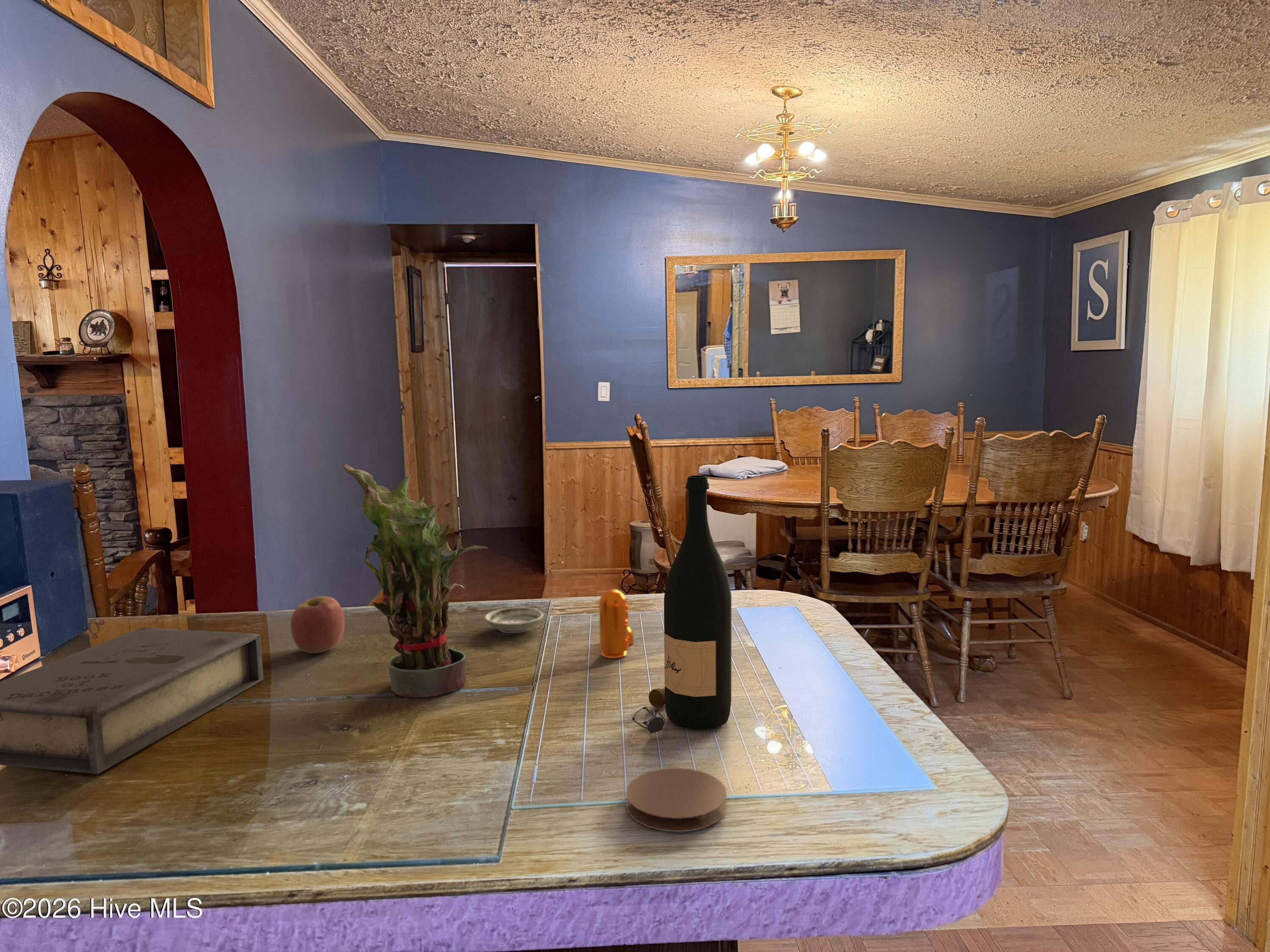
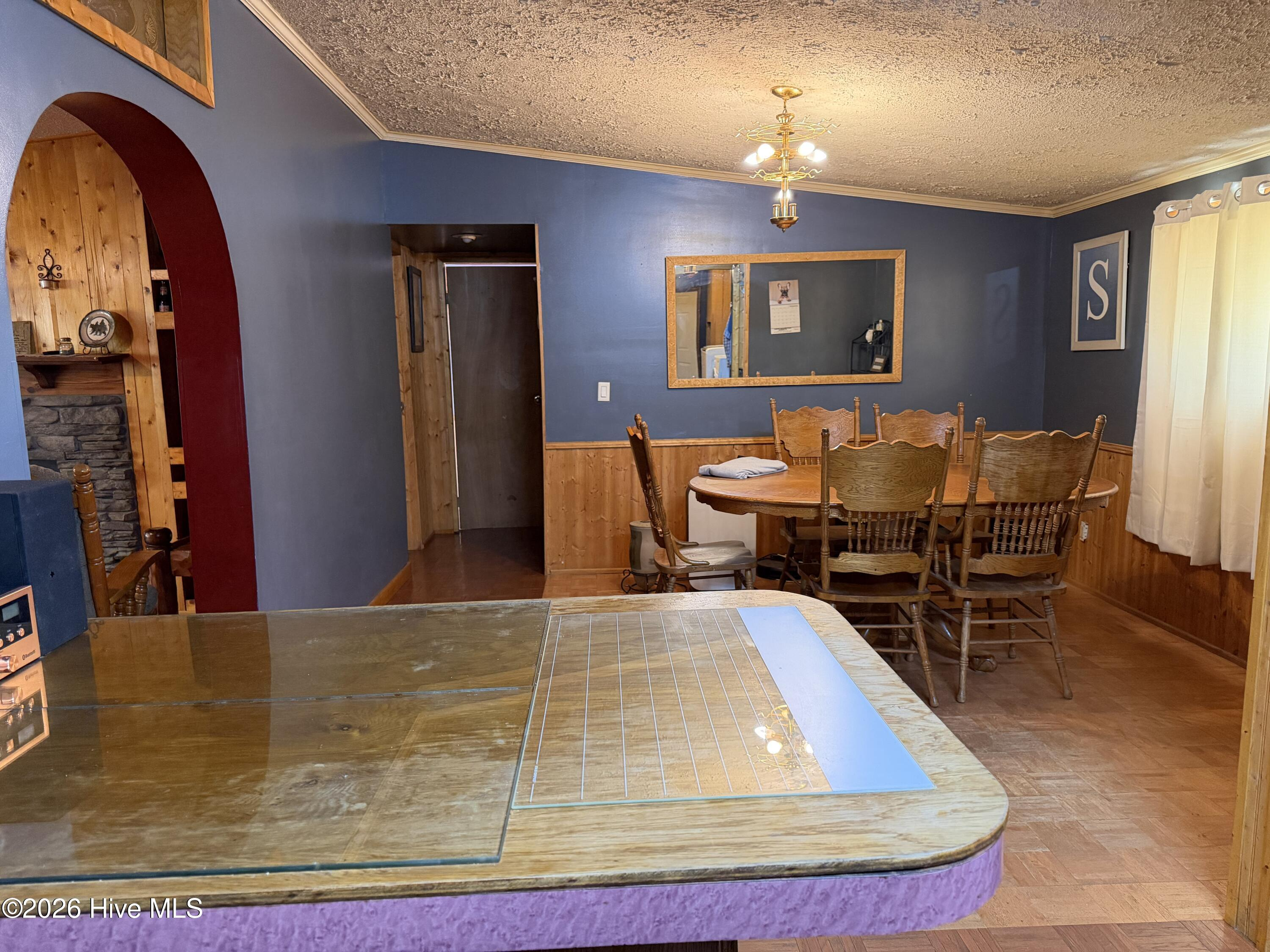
- book (123, 689)
- apple (318, 624)
- wine bottle (682, 600)
- potted plant (409, 574)
- saucer (514, 622)
- coaster (676, 798)
- pepper shaker (617, 616)
